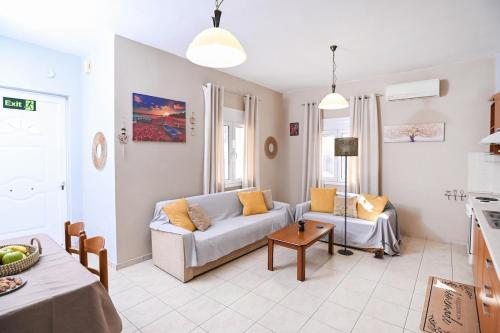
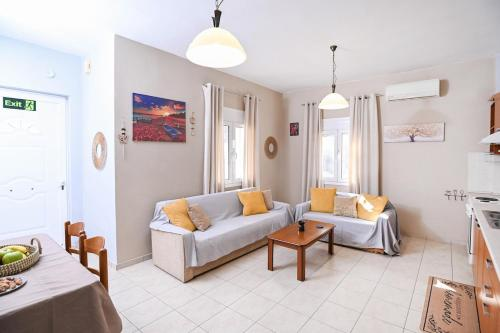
- floor lamp (345, 195)
- potted plant (380, 248)
